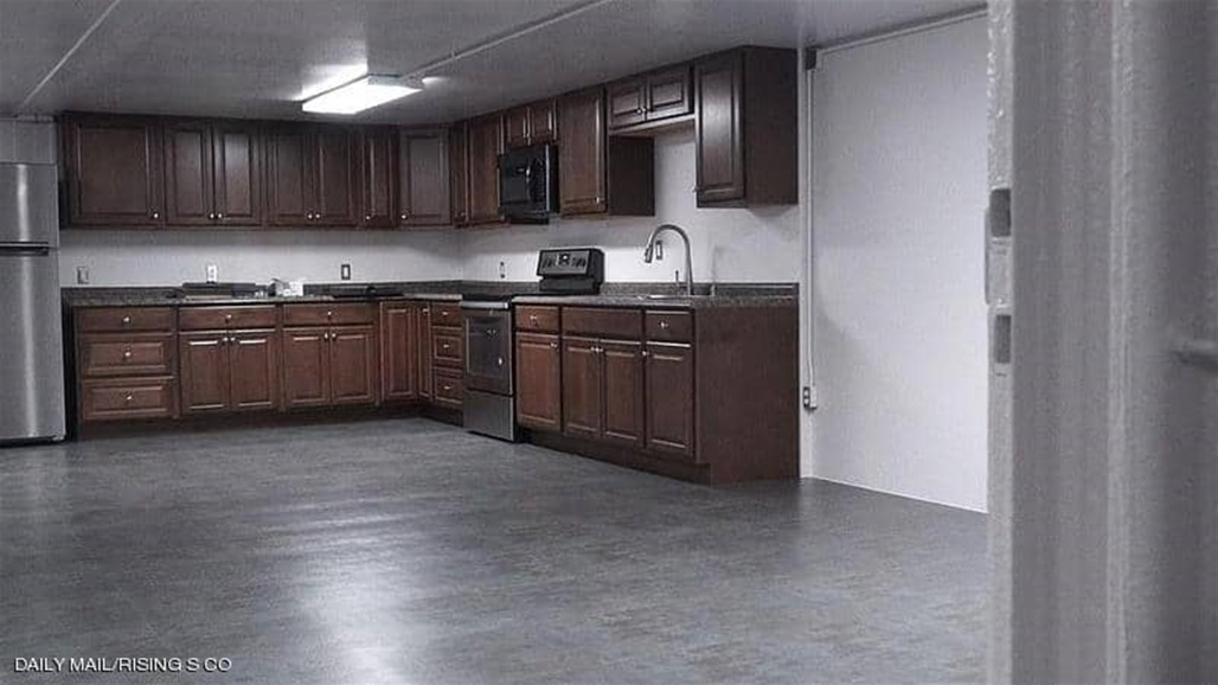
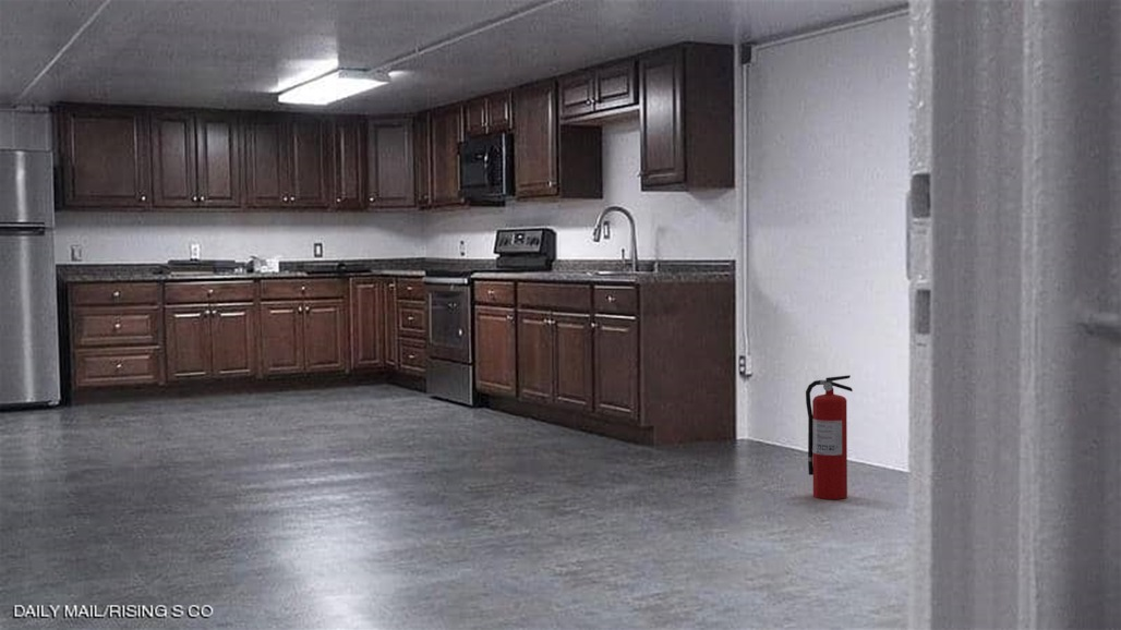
+ fire extinguisher (829, 435)
